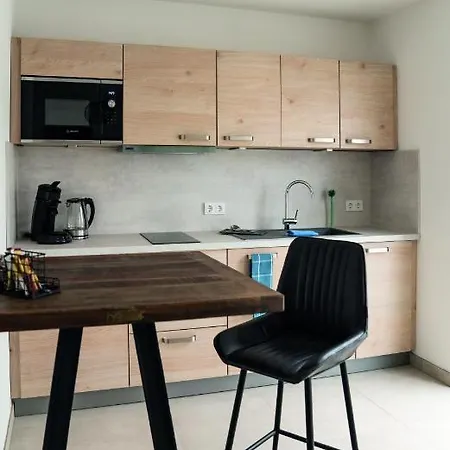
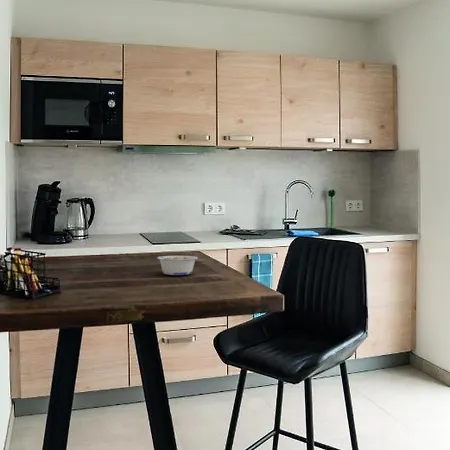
+ legume (177, 263)
